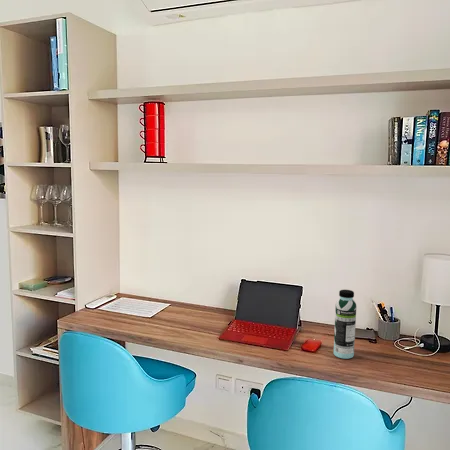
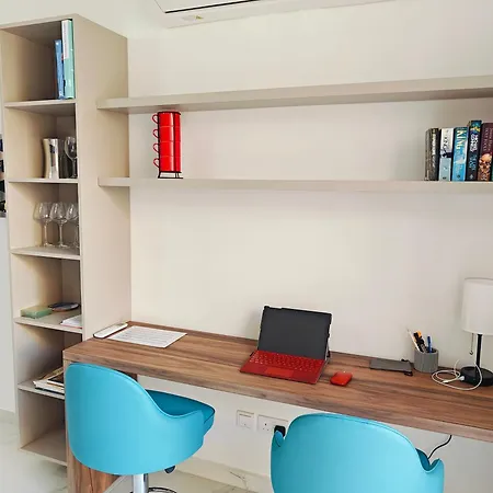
- water bottle (345, 323)
